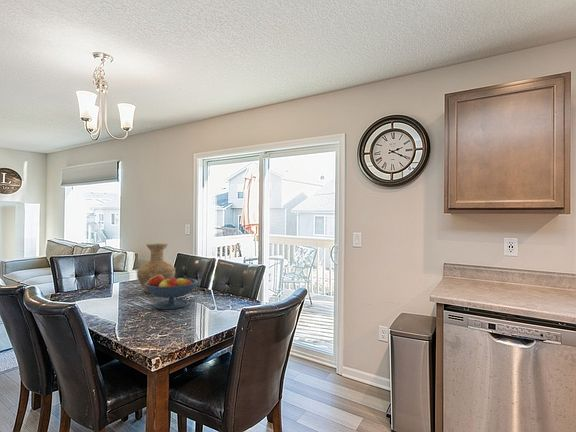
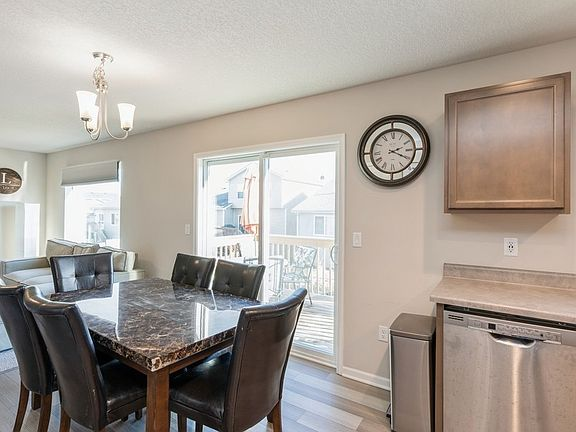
- fruit bowl (171, 289)
- vase (156, 267)
